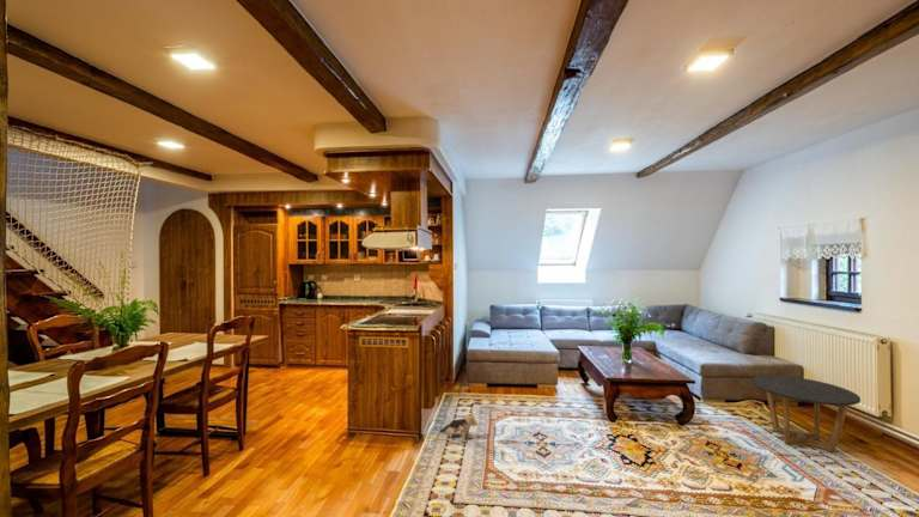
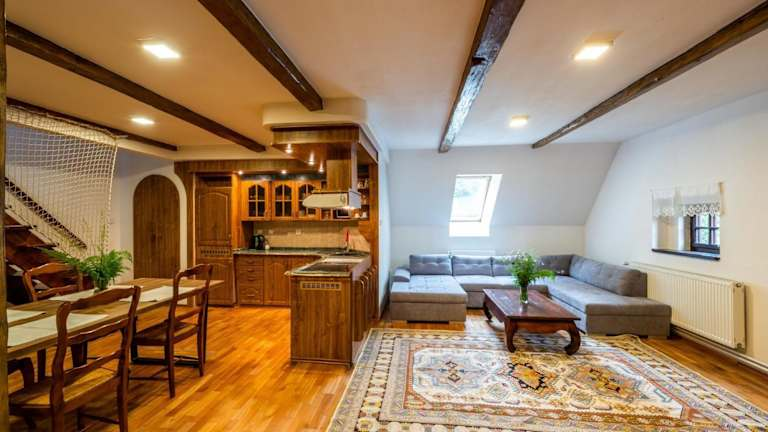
- plush toy (457, 422)
- side table (814, 414)
